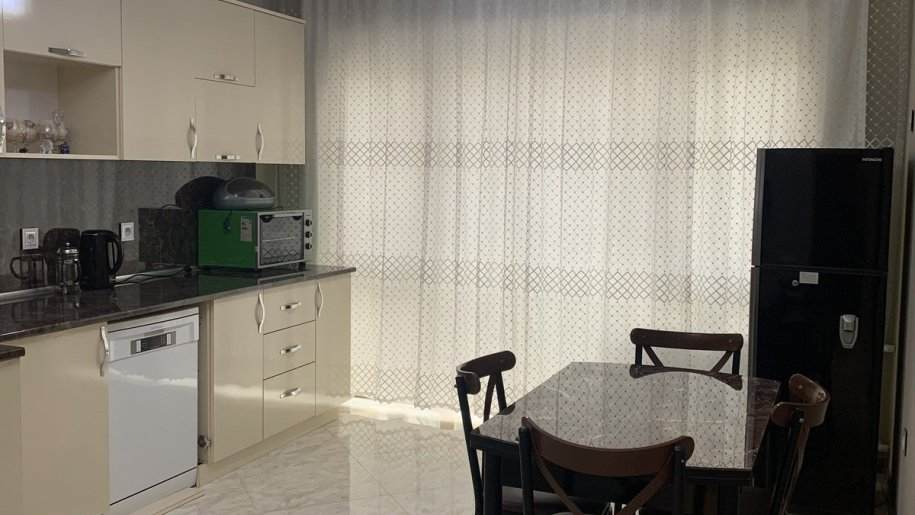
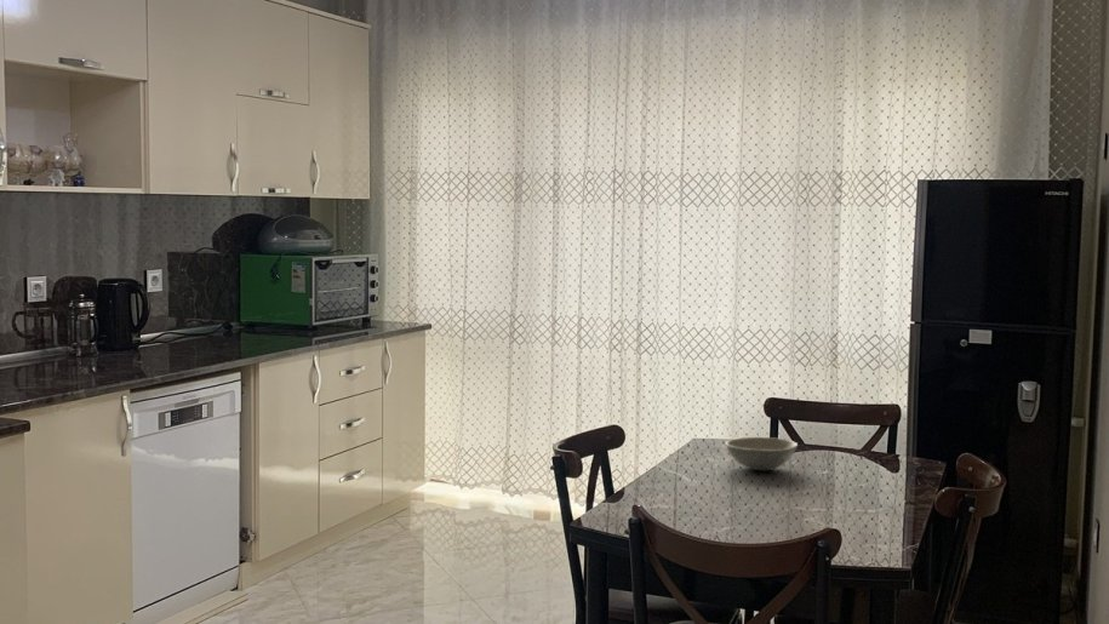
+ soup bowl (760, 454)
